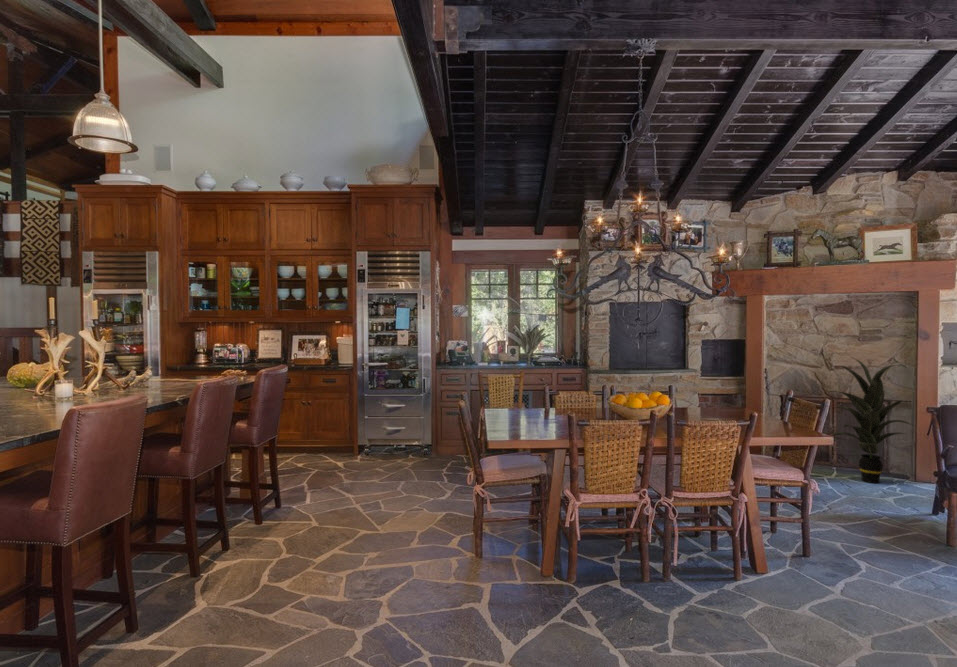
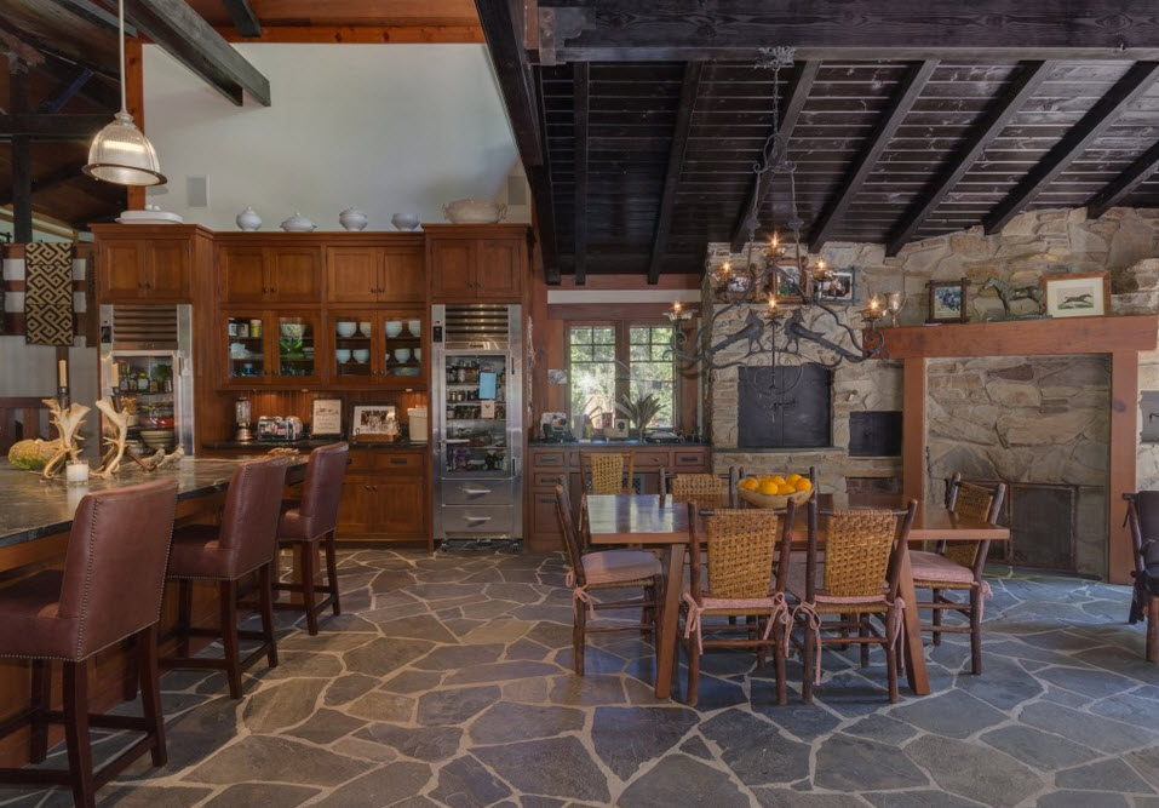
- indoor plant (865, 418)
